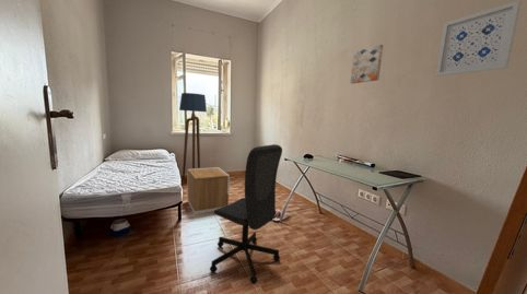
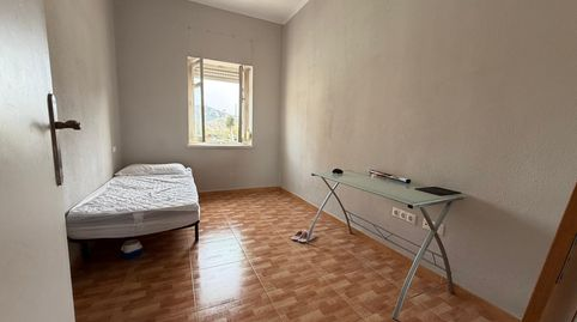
- office chair (248, 203)
- wall art (365, 66)
- floor lamp (192, 138)
- wall art (472, 43)
- nightstand (207, 188)
